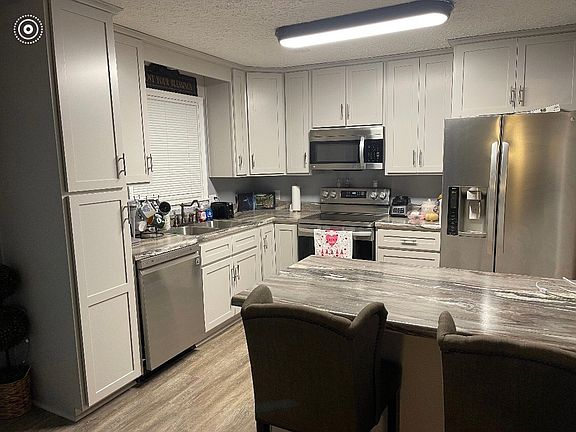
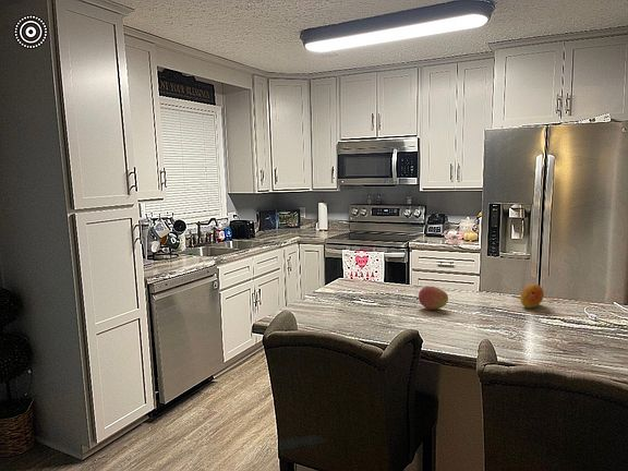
+ fruit (531, 294)
+ fruit (432, 298)
